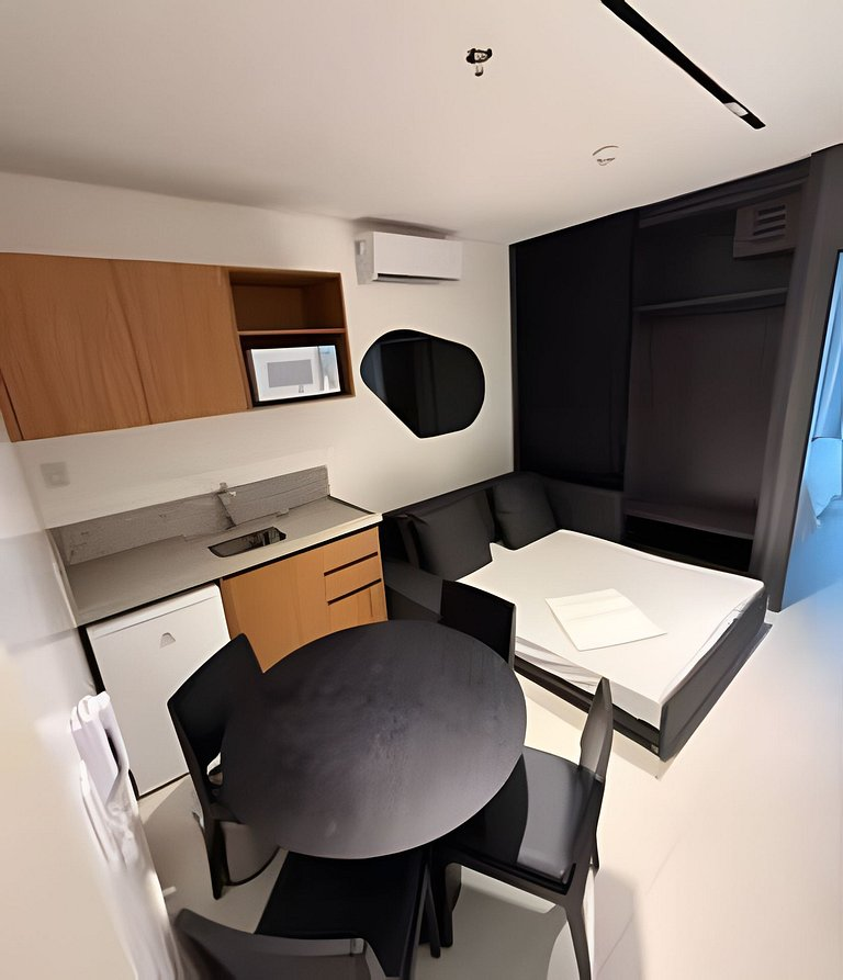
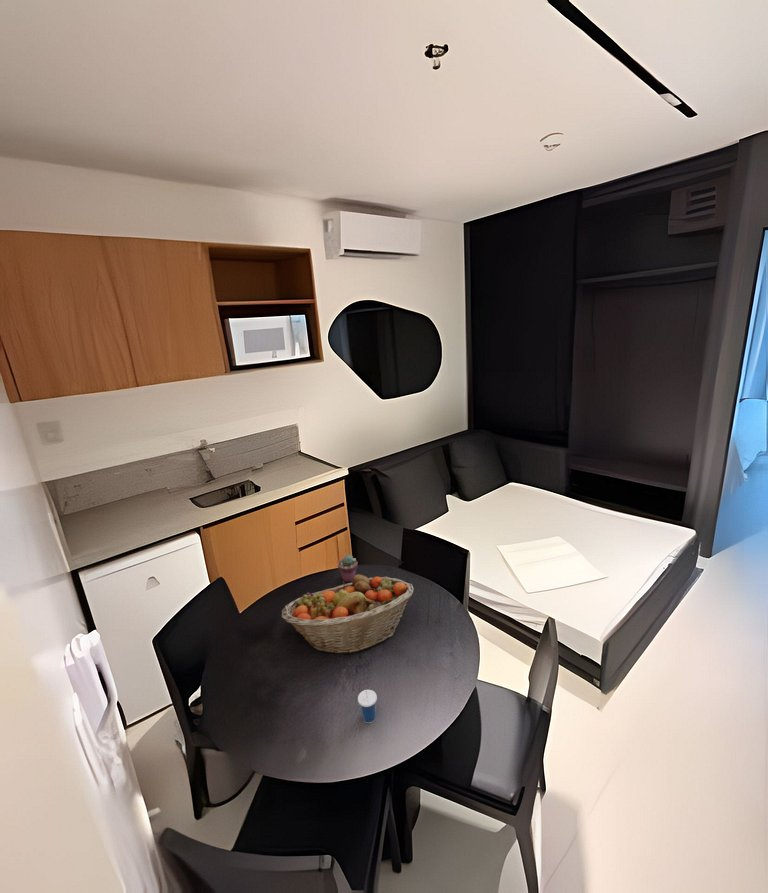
+ fruit basket (349, 608)
+ potted succulent (348, 567)
+ cup (367, 701)
